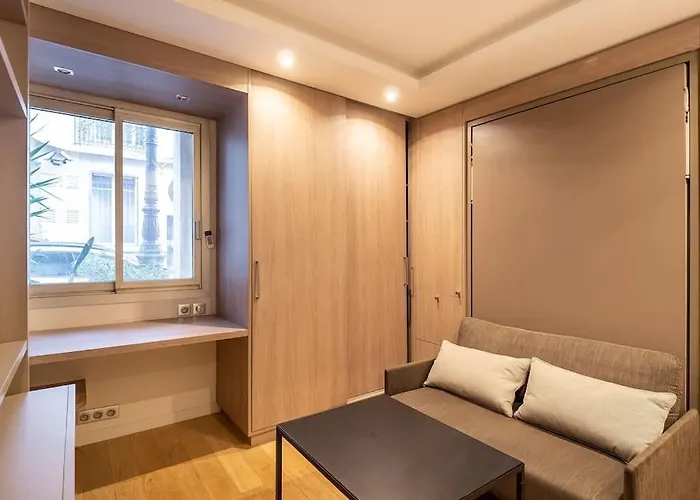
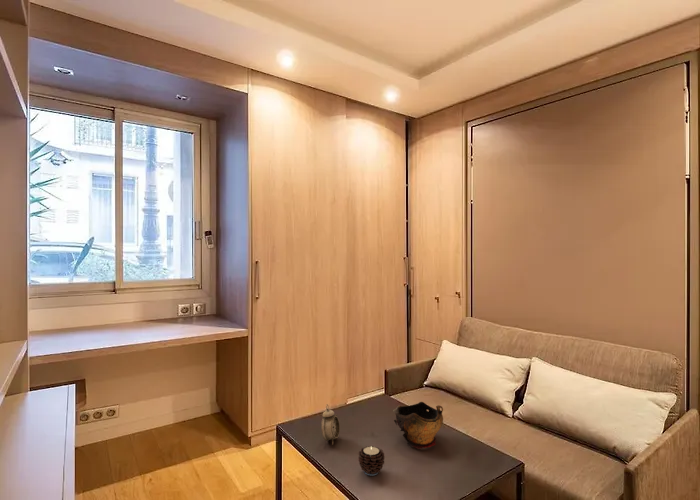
+ decorative bowl (417, 421)
+ candle (371, 458)
+ alarm clock (330, 422)
